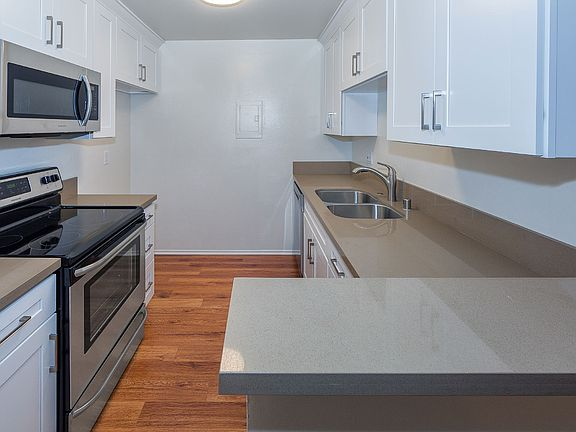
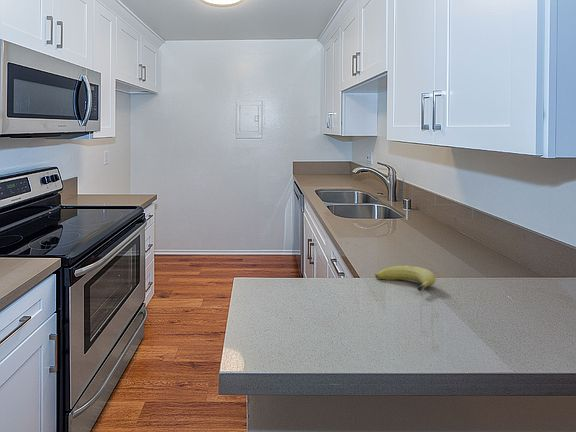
+ fruit (409, 276)
